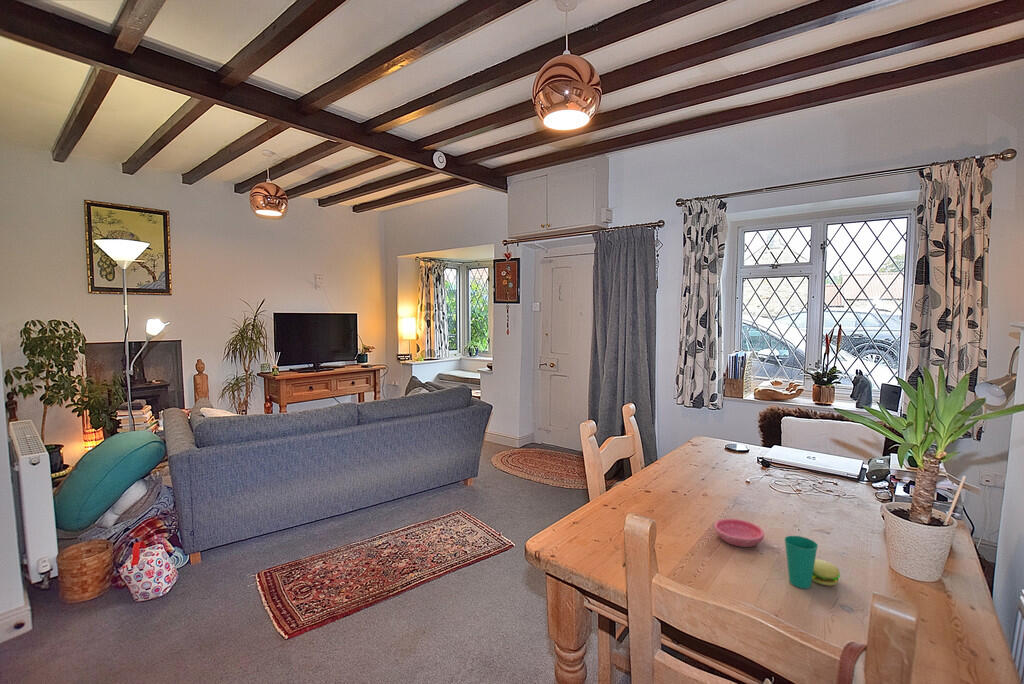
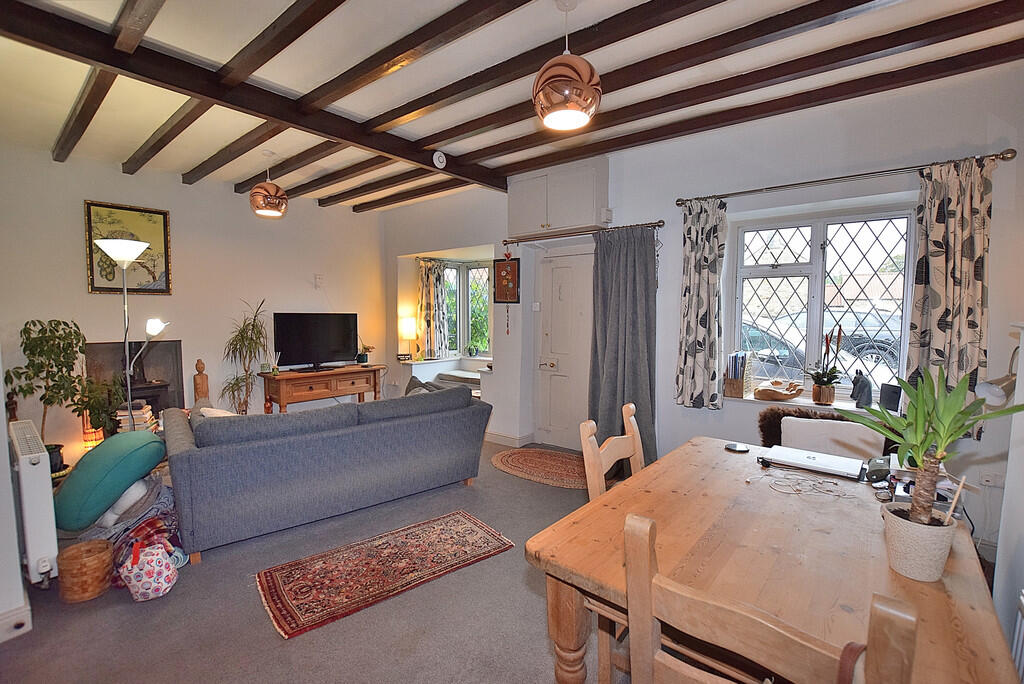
- cup (811, 561)
- saucer (738, 533)
